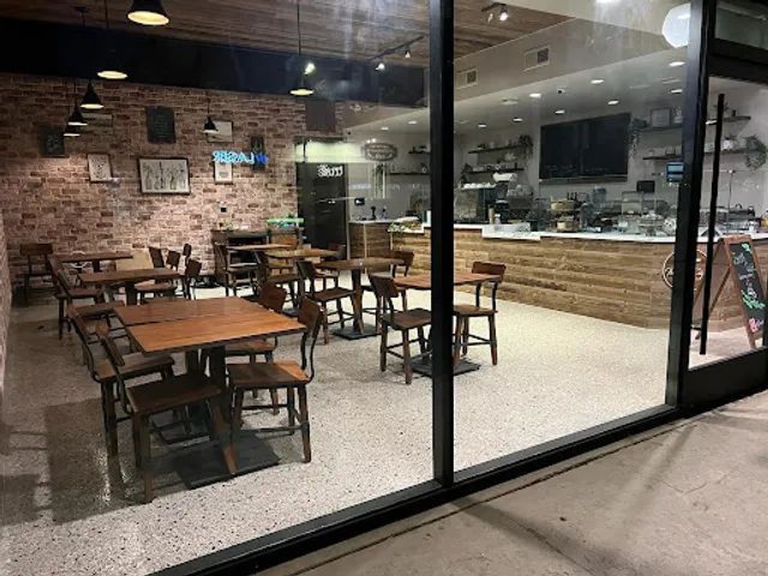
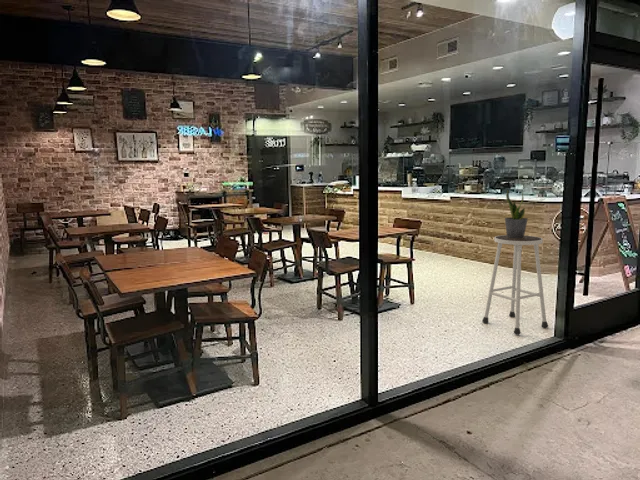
+ stool (515, 282)
+ potted plant (516, 213)
